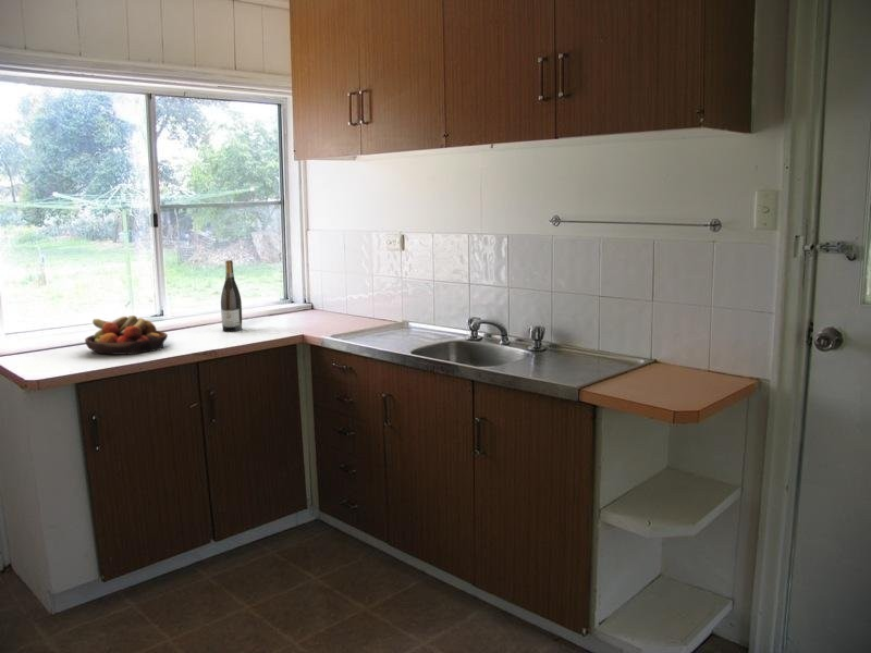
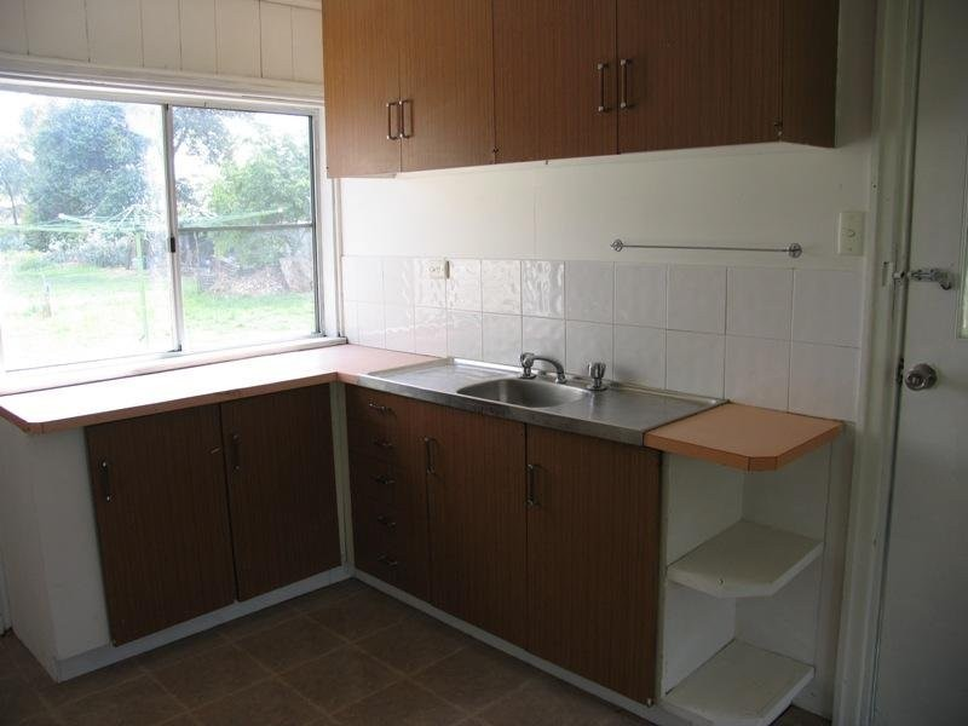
- wine bottle (230, 295)
- fruit bowl (125, 333)
